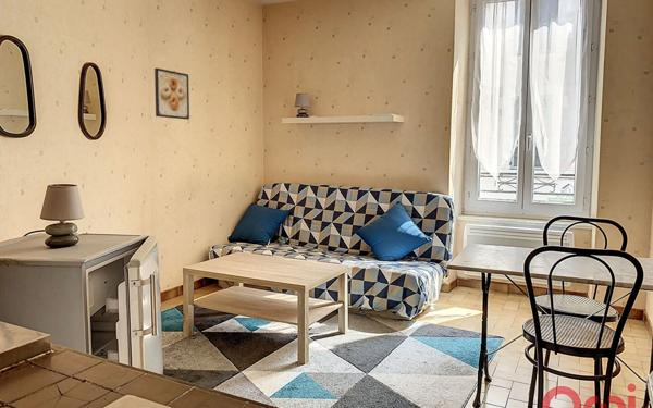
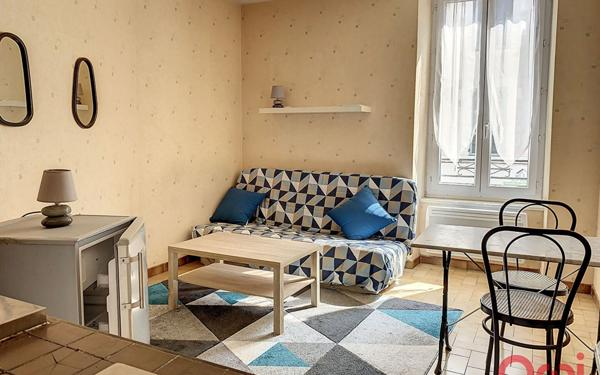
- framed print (172, 95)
